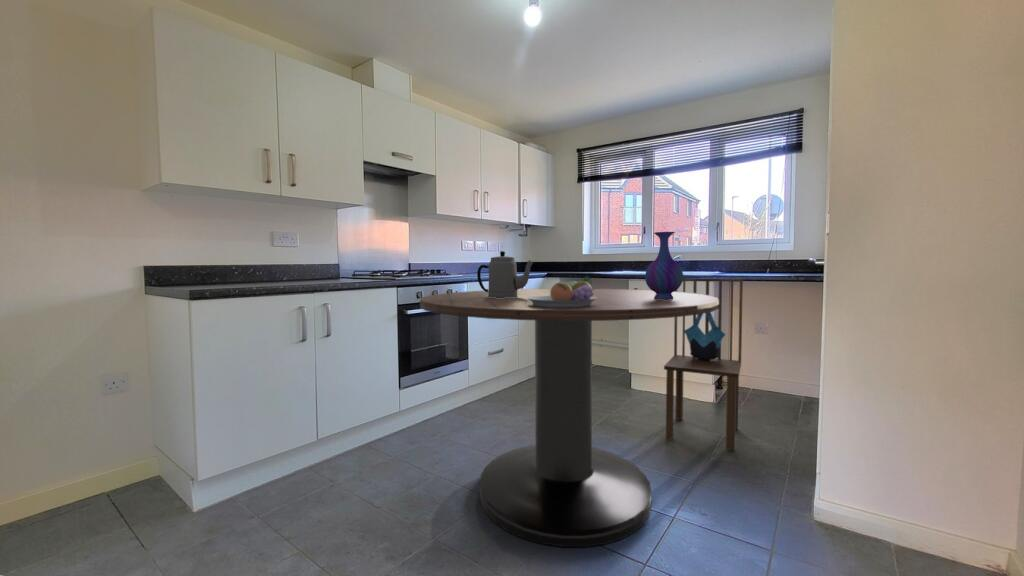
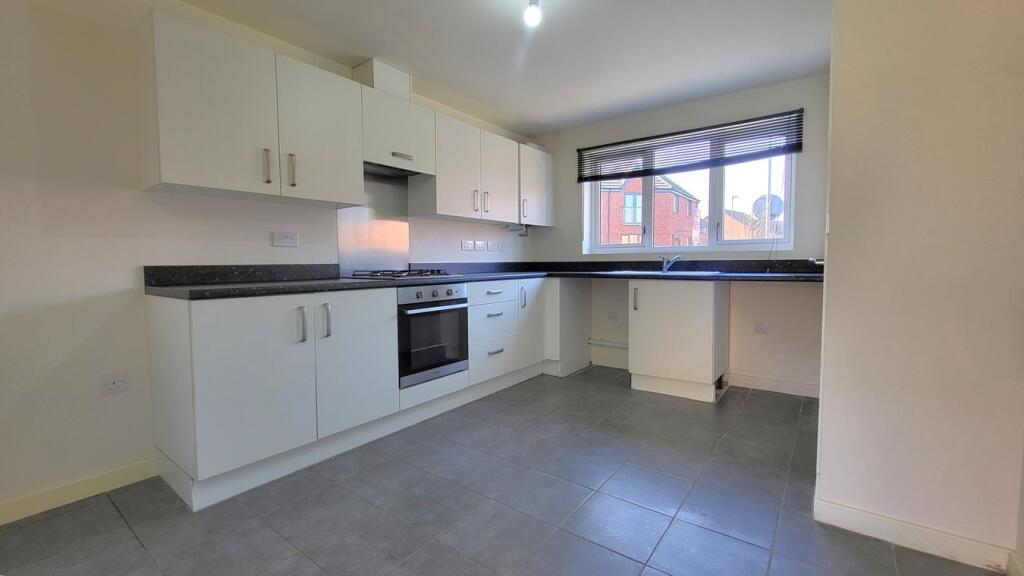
- dining chair (703, 360)
- tote bag (702, 332)
- dining table (563, 395)
- teapot (504, 273)
- vase (664, 265)
- fruit bowl (563, 290)
